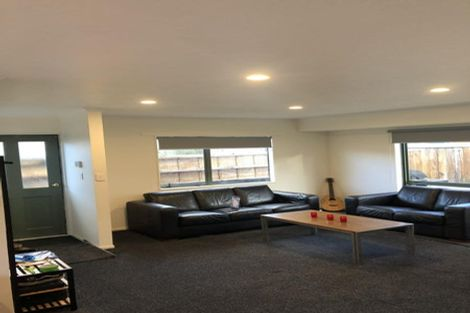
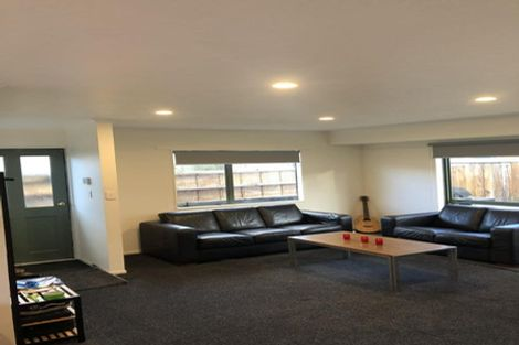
- laptop (231, 203)
